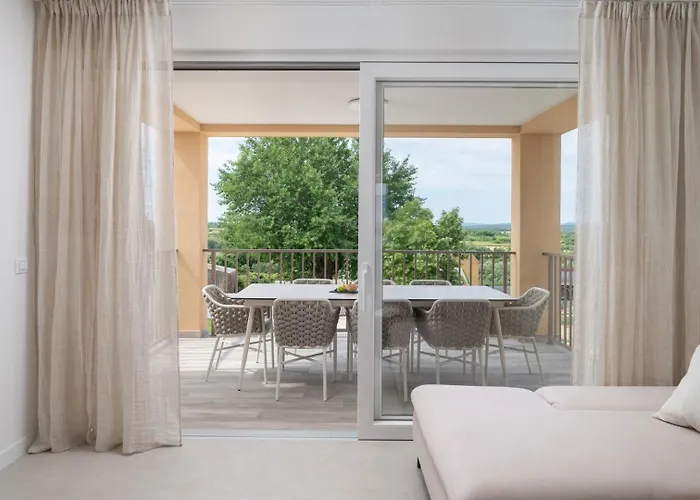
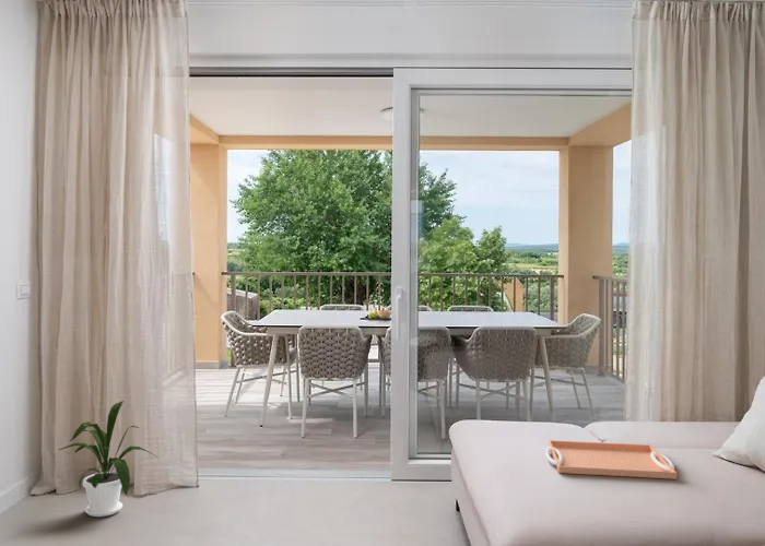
+ house plant (104, 459)
+ serving tray (607, 458)
